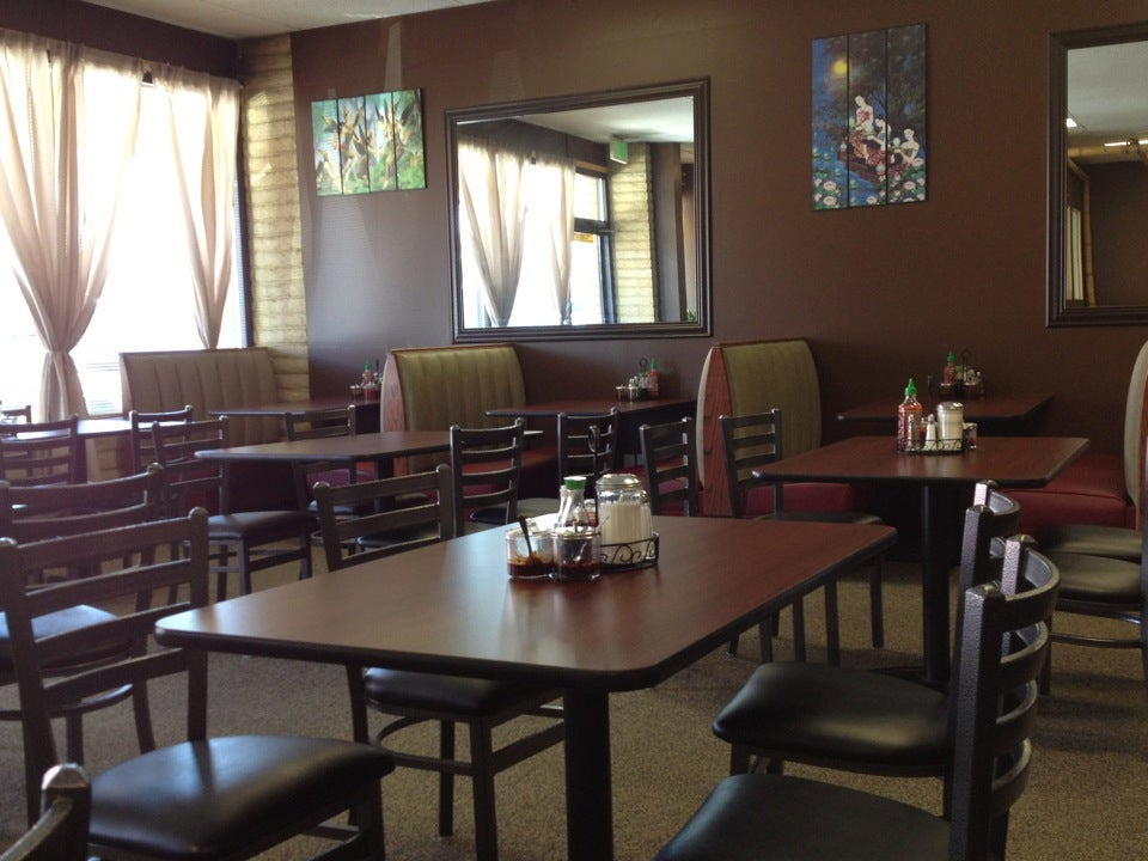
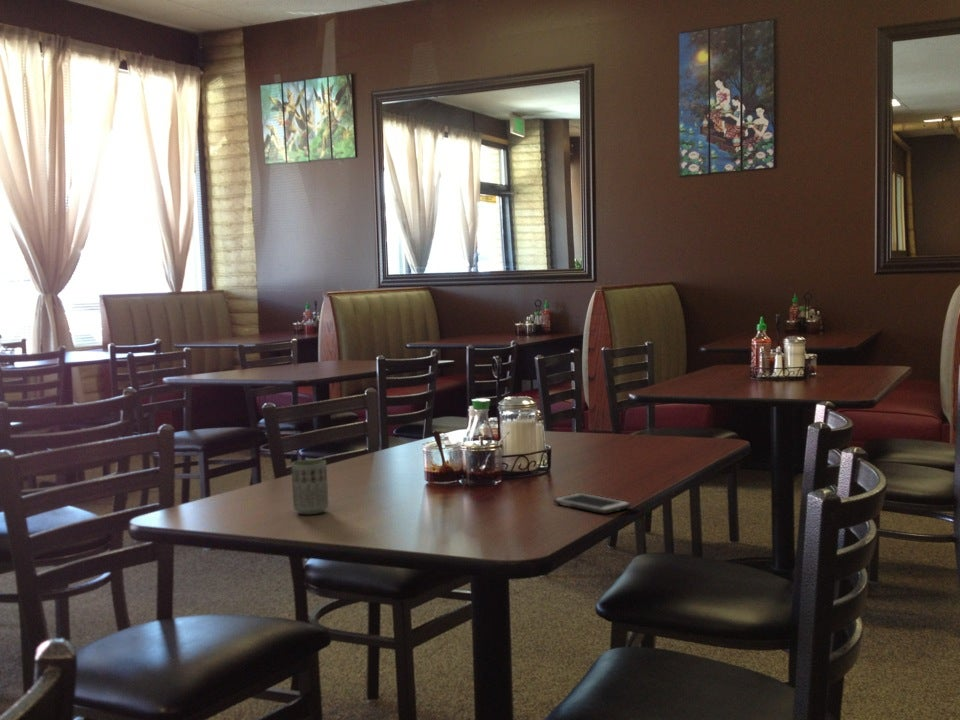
+ cup (310, 486)
+ cell phone (591, 503)
